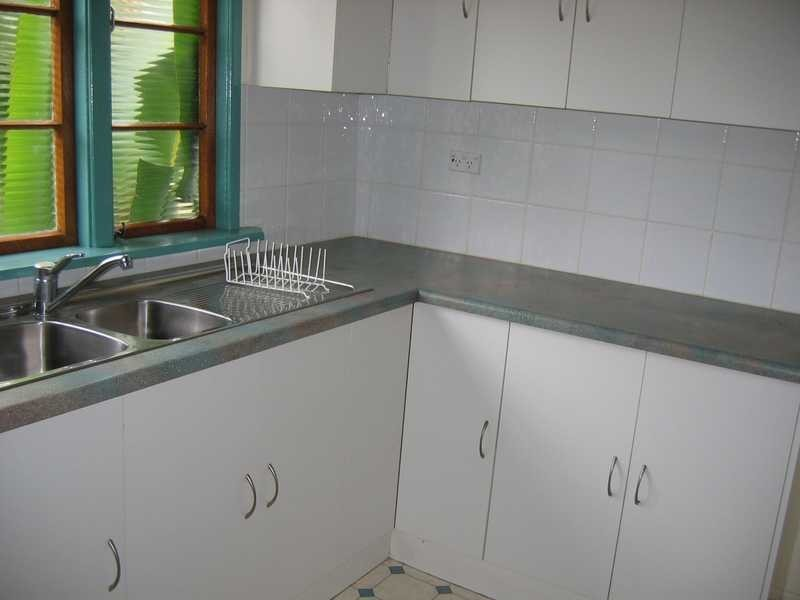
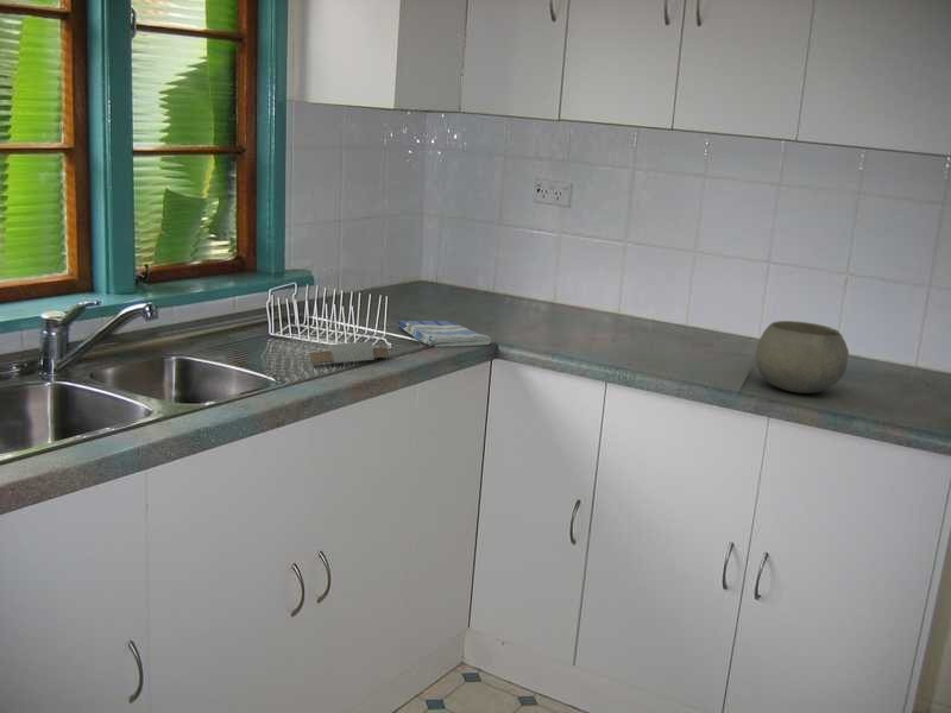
+ dish towel (442, 332)
+ rolling pin (349, 352)
+ bowl (801, 358)
